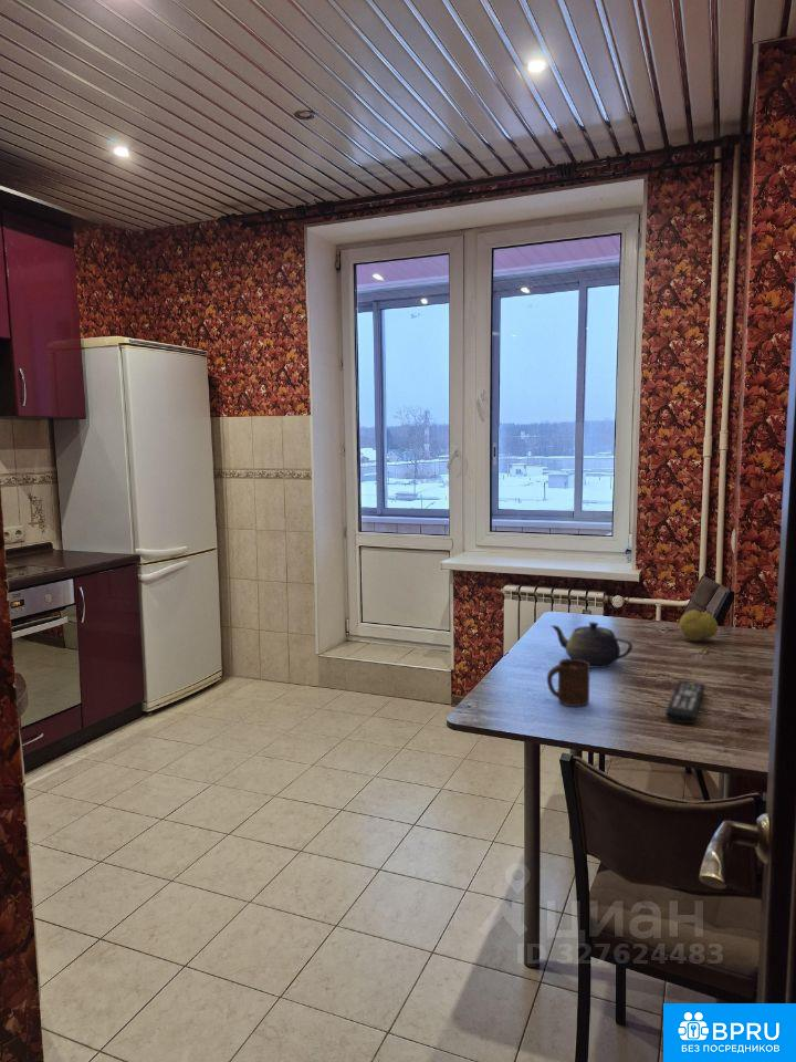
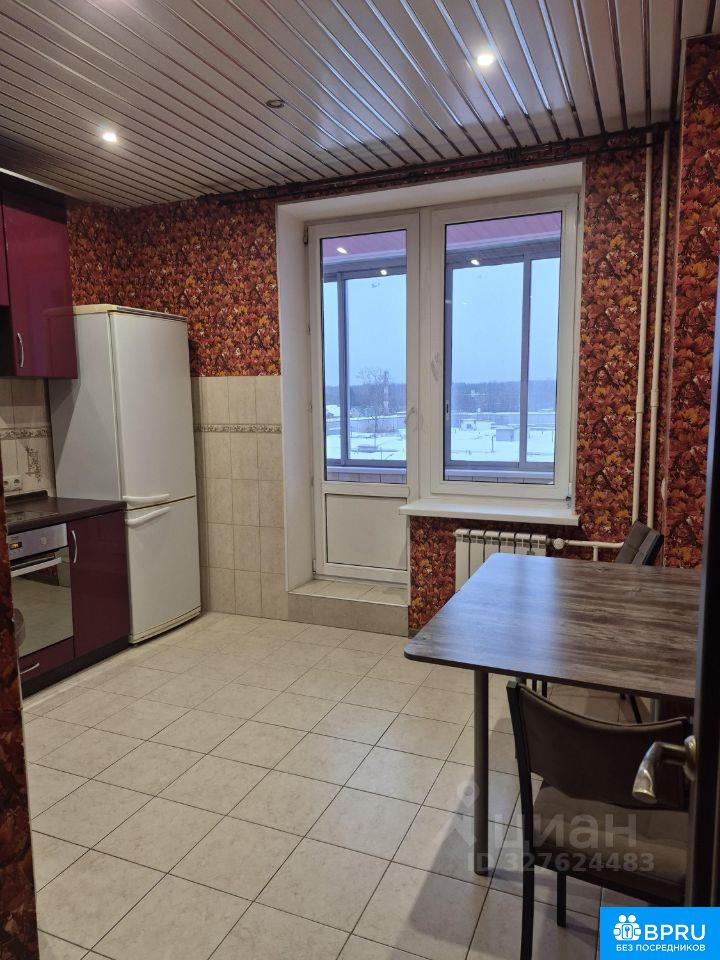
- teapot (589, 642)
- cup (569, 683)
- remote control (685, 700)
- fruit (698, 625)
